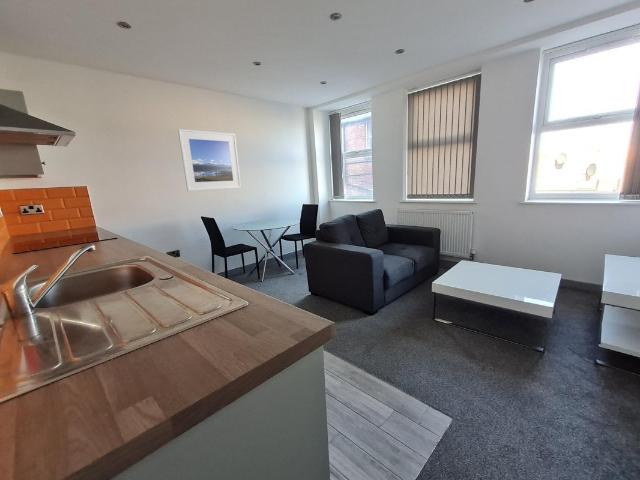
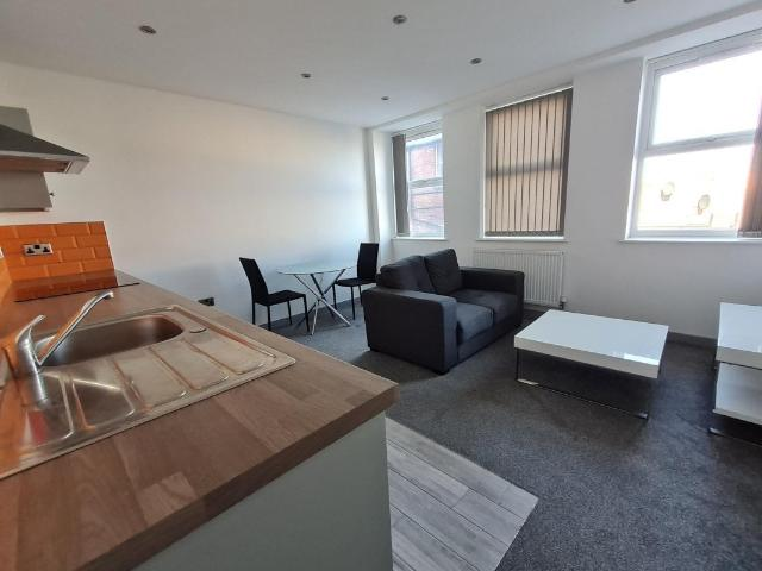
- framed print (212, 161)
